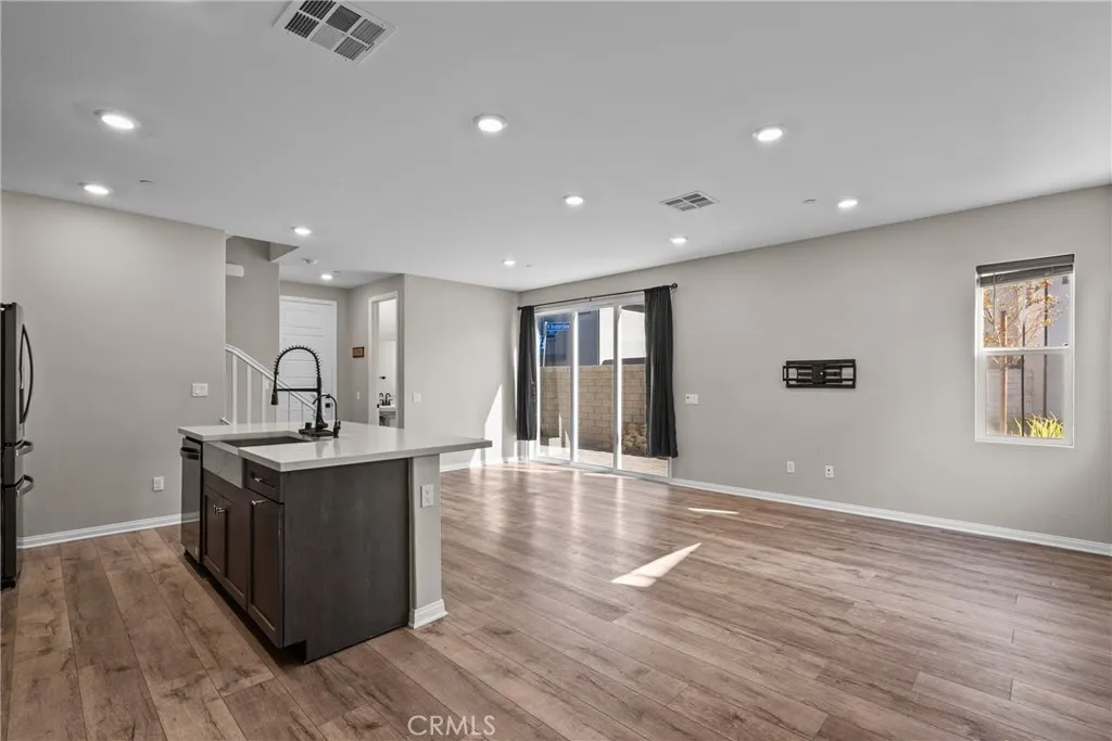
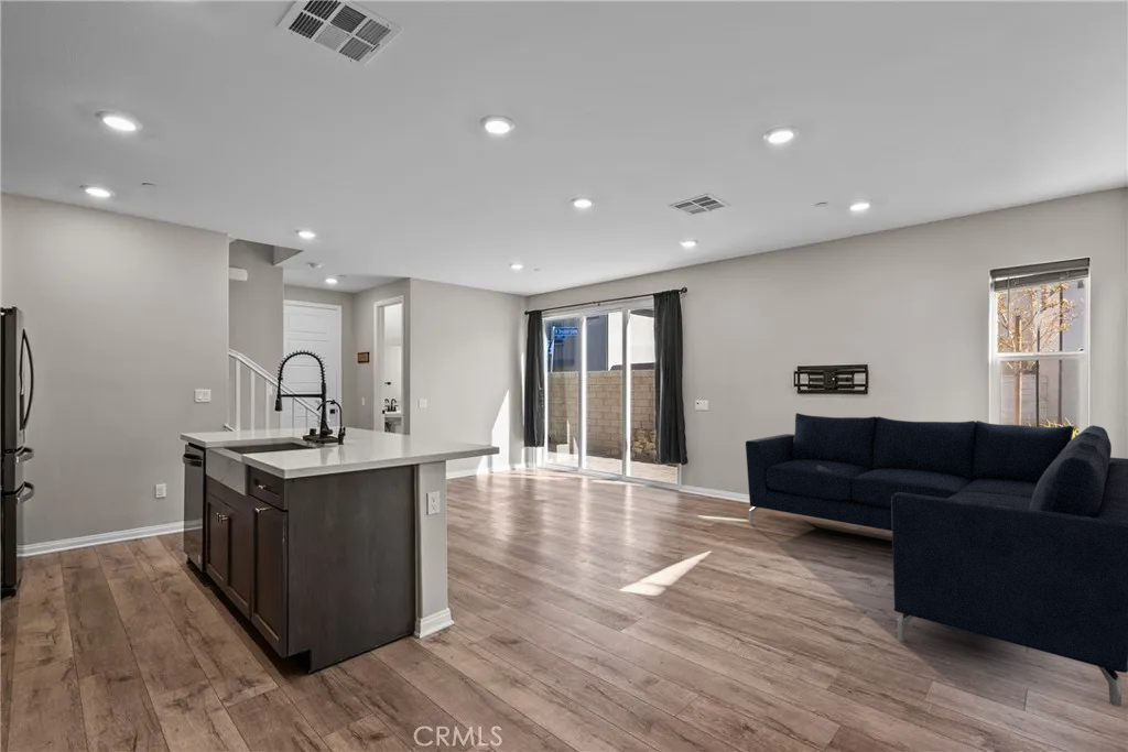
+ sofa (882, 495)
